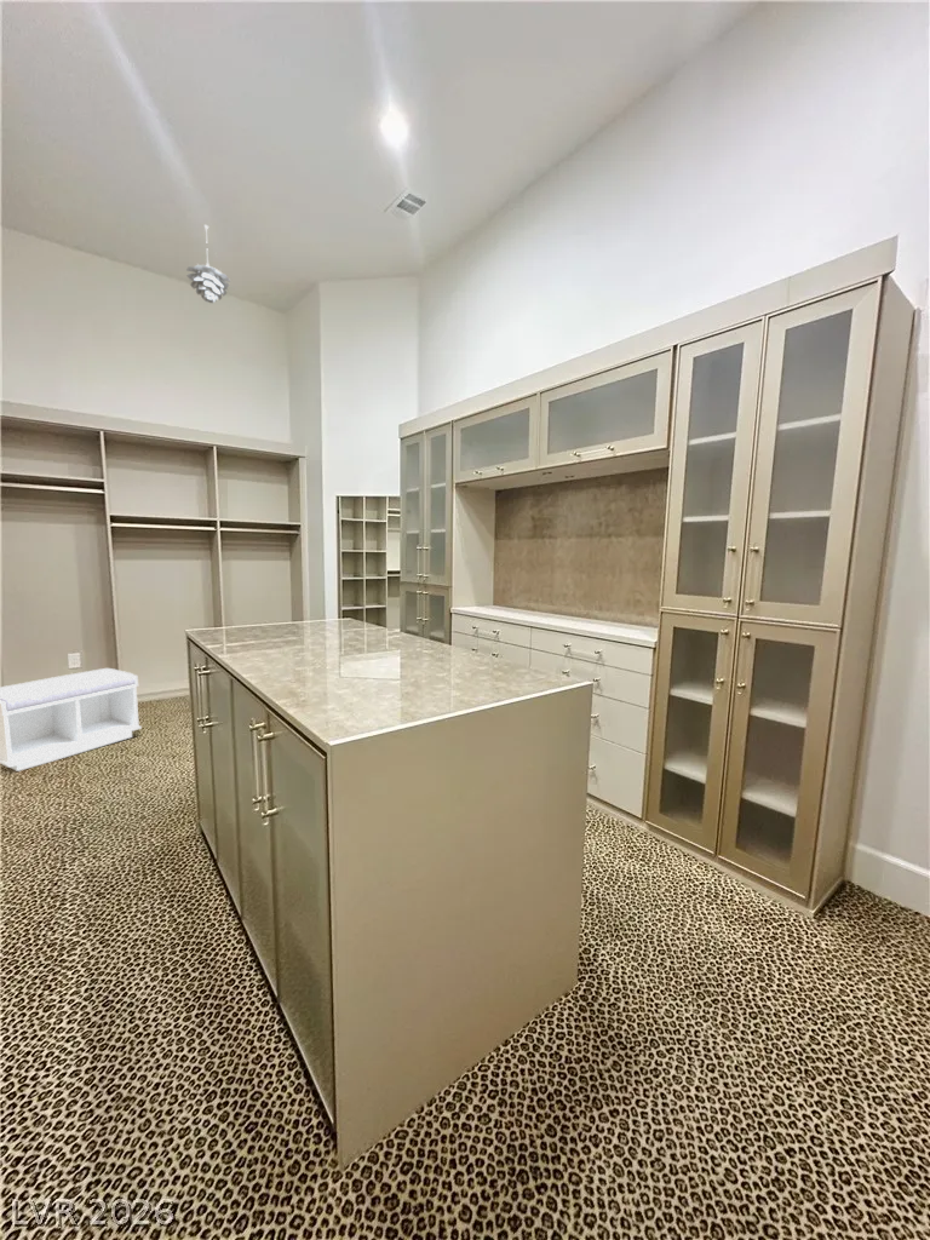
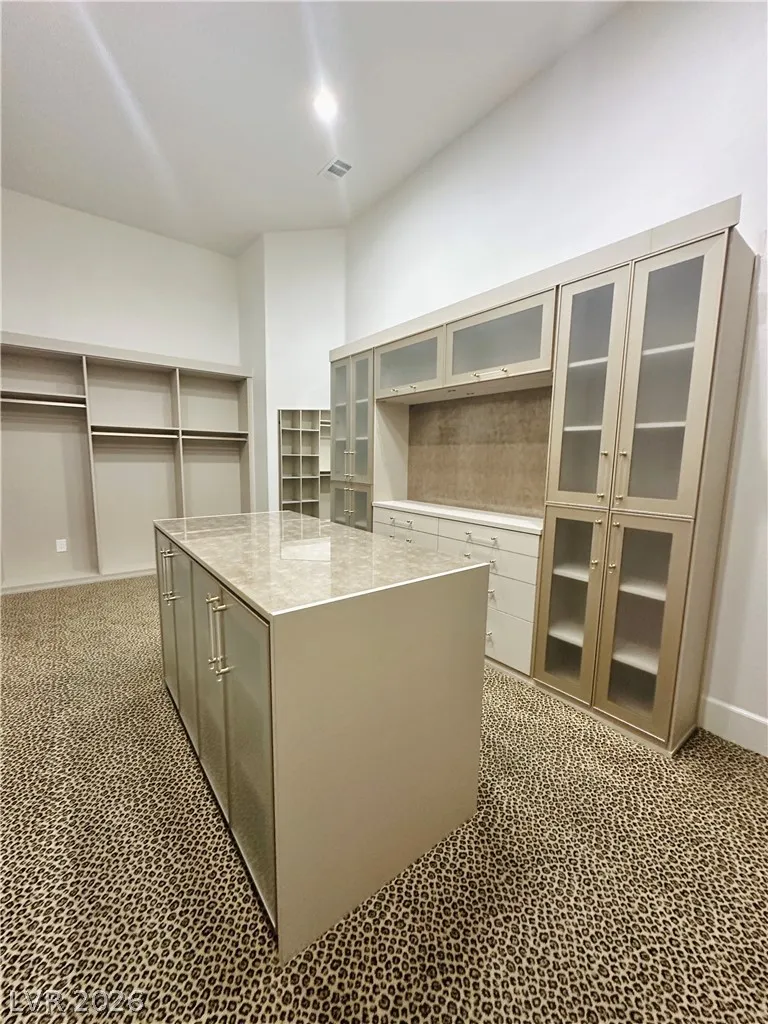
- pendant light (207, 264)
- bench (64, 713)
